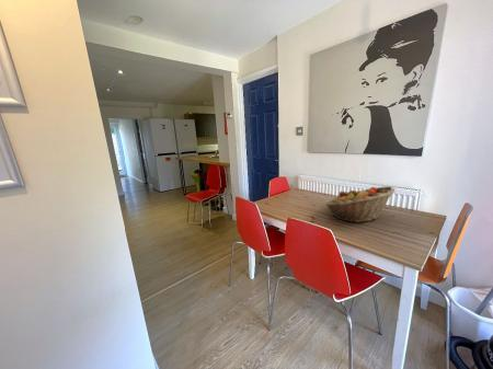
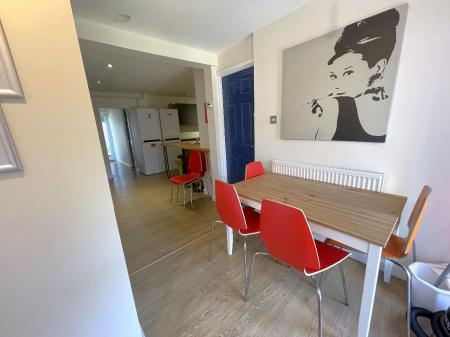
- fruit basket (358, 200)
